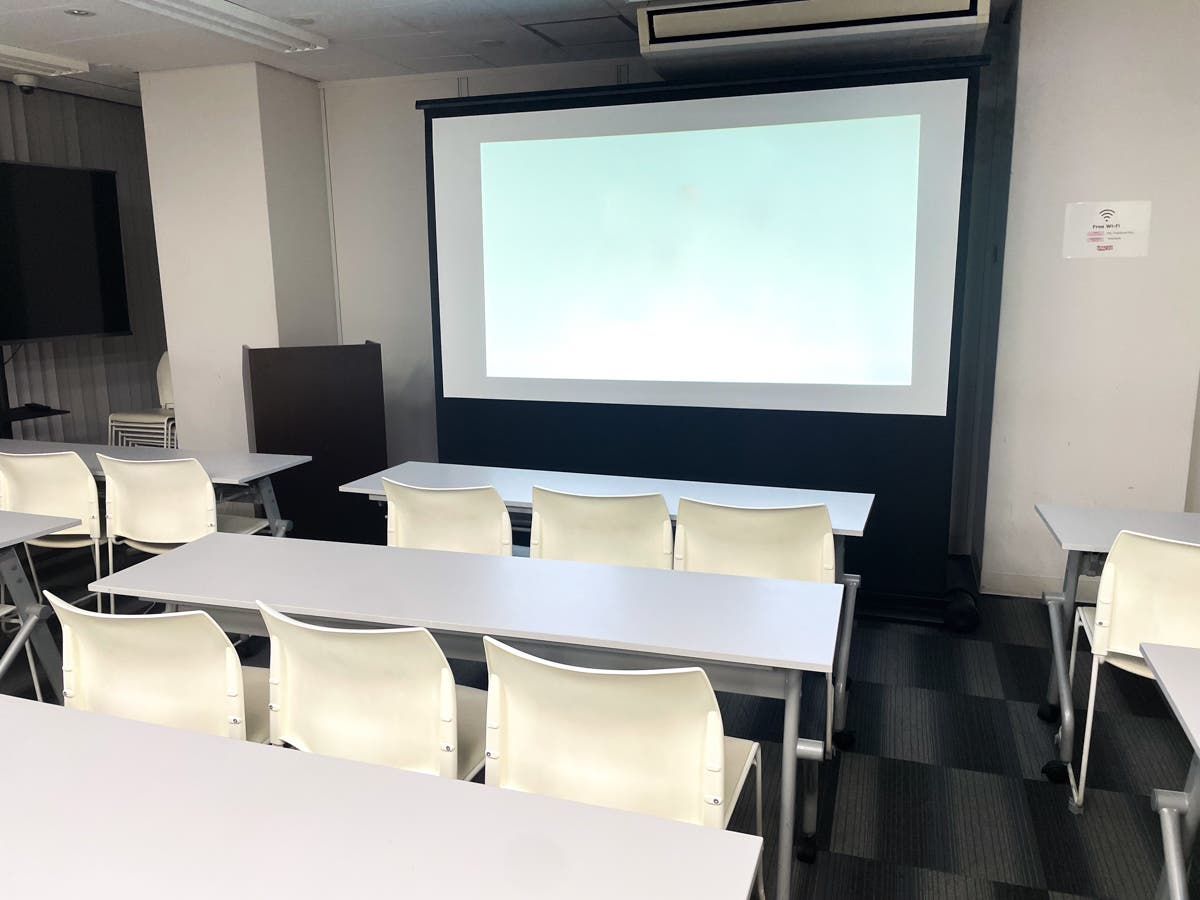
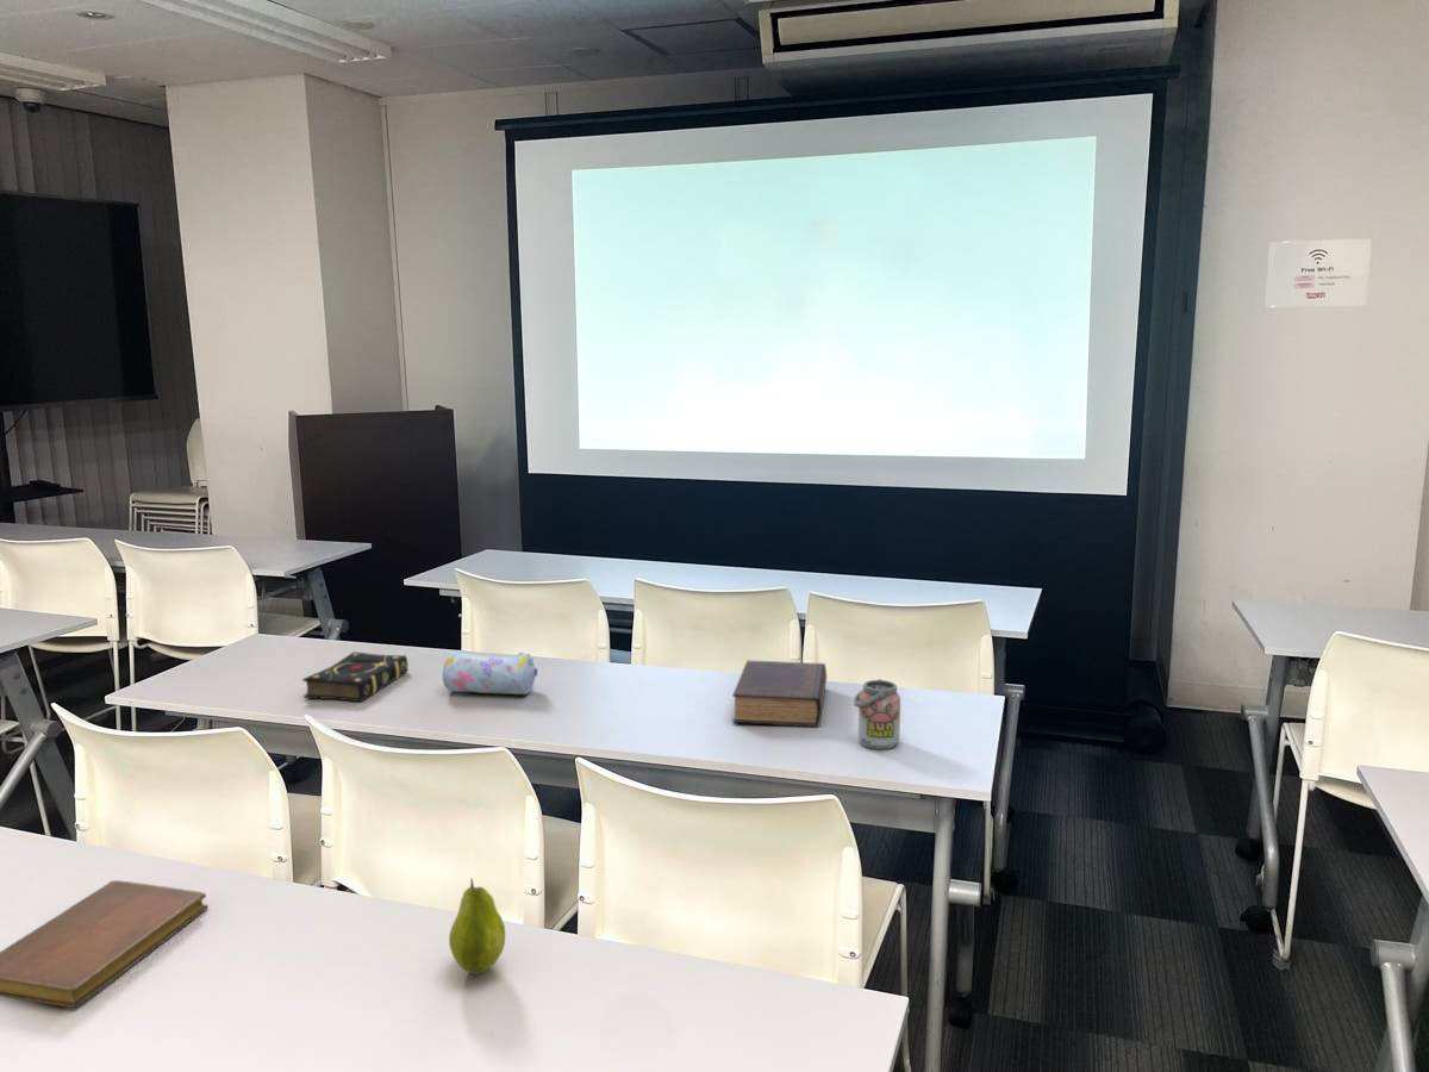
+ book (781, 691)
+ pencil case (488, 672)
+ beverage can (876, 713)
+ book (360, 673)
+ notebook (94, 937)
+ fruit (476, 928)
